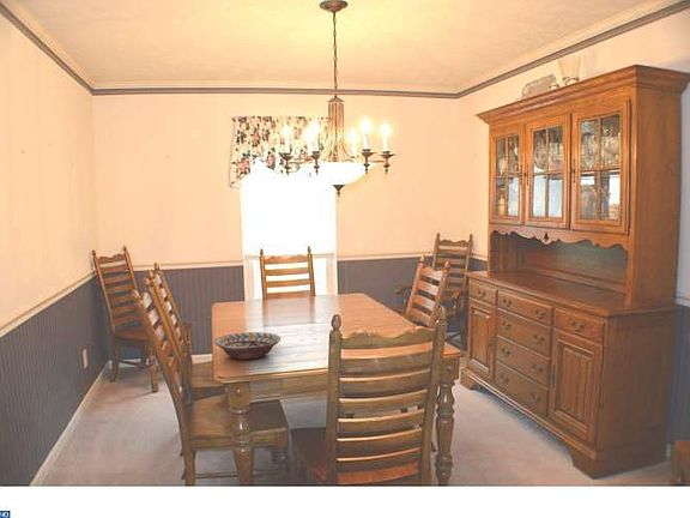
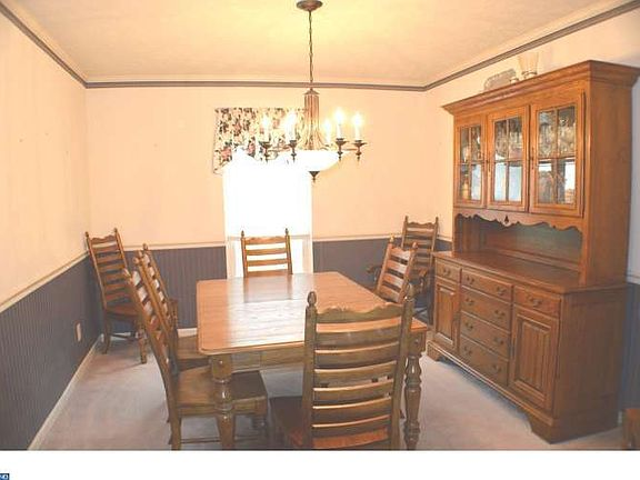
- decorative bowl (248, 347)
